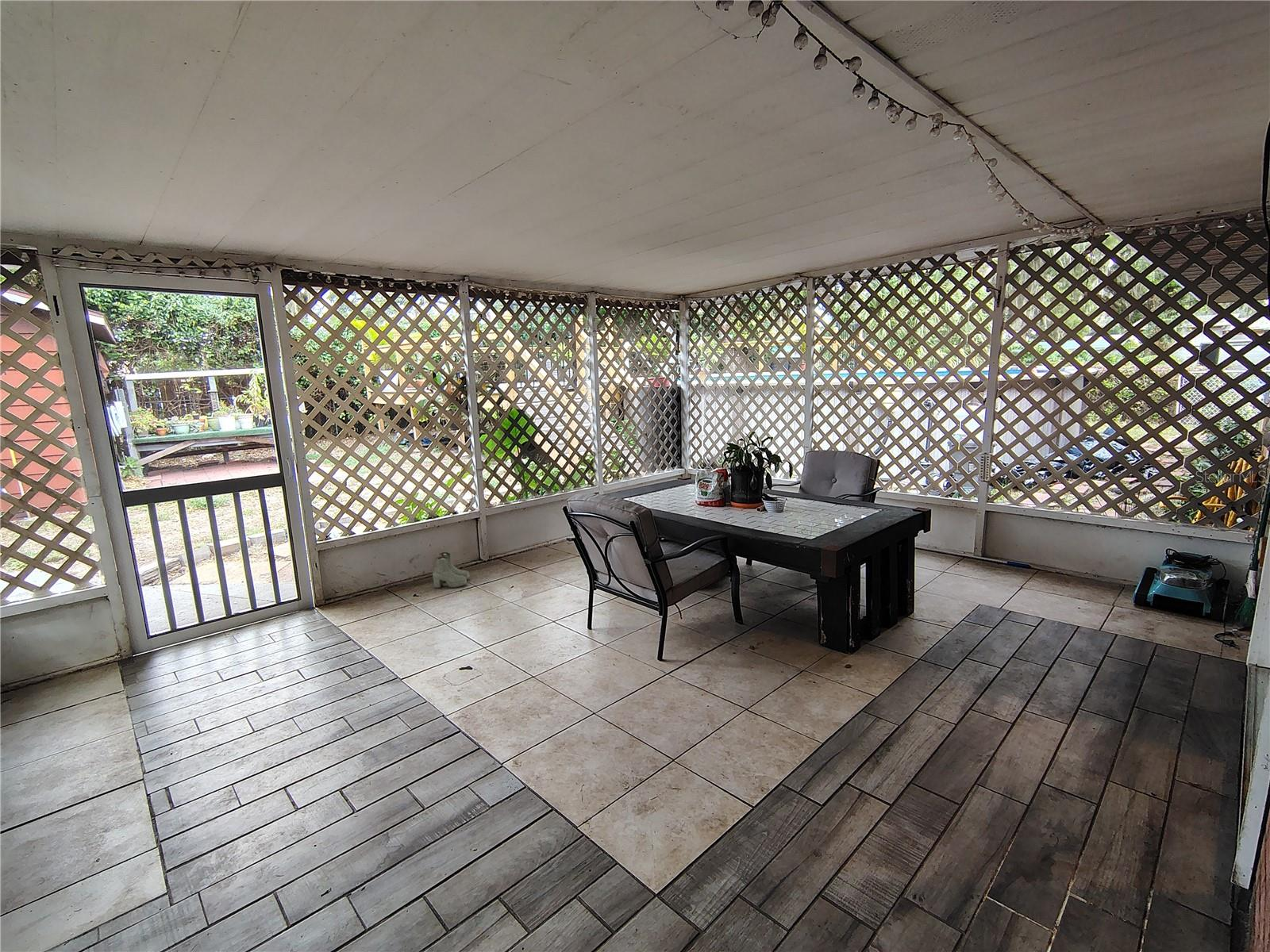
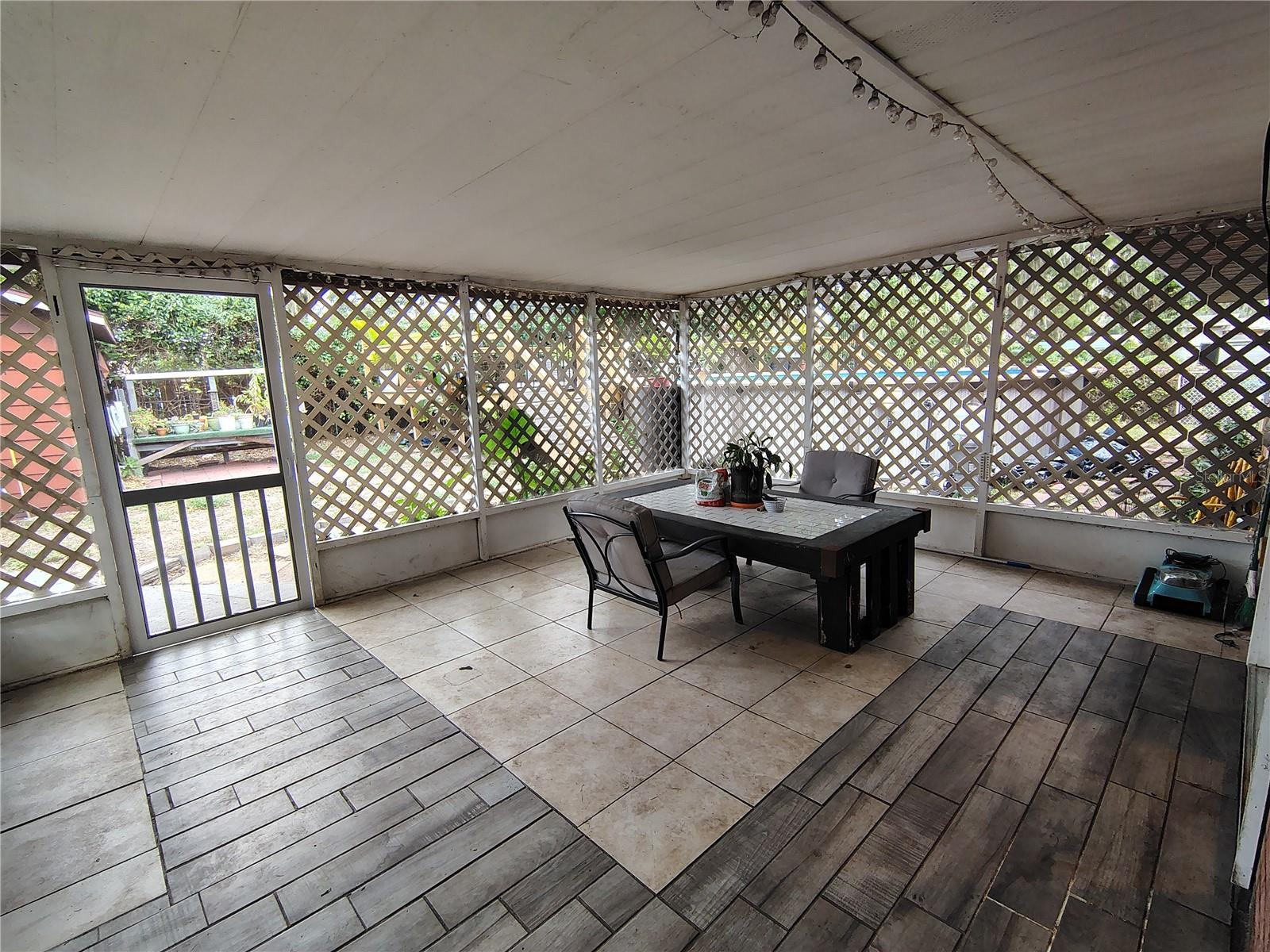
- boots (450, 569)
